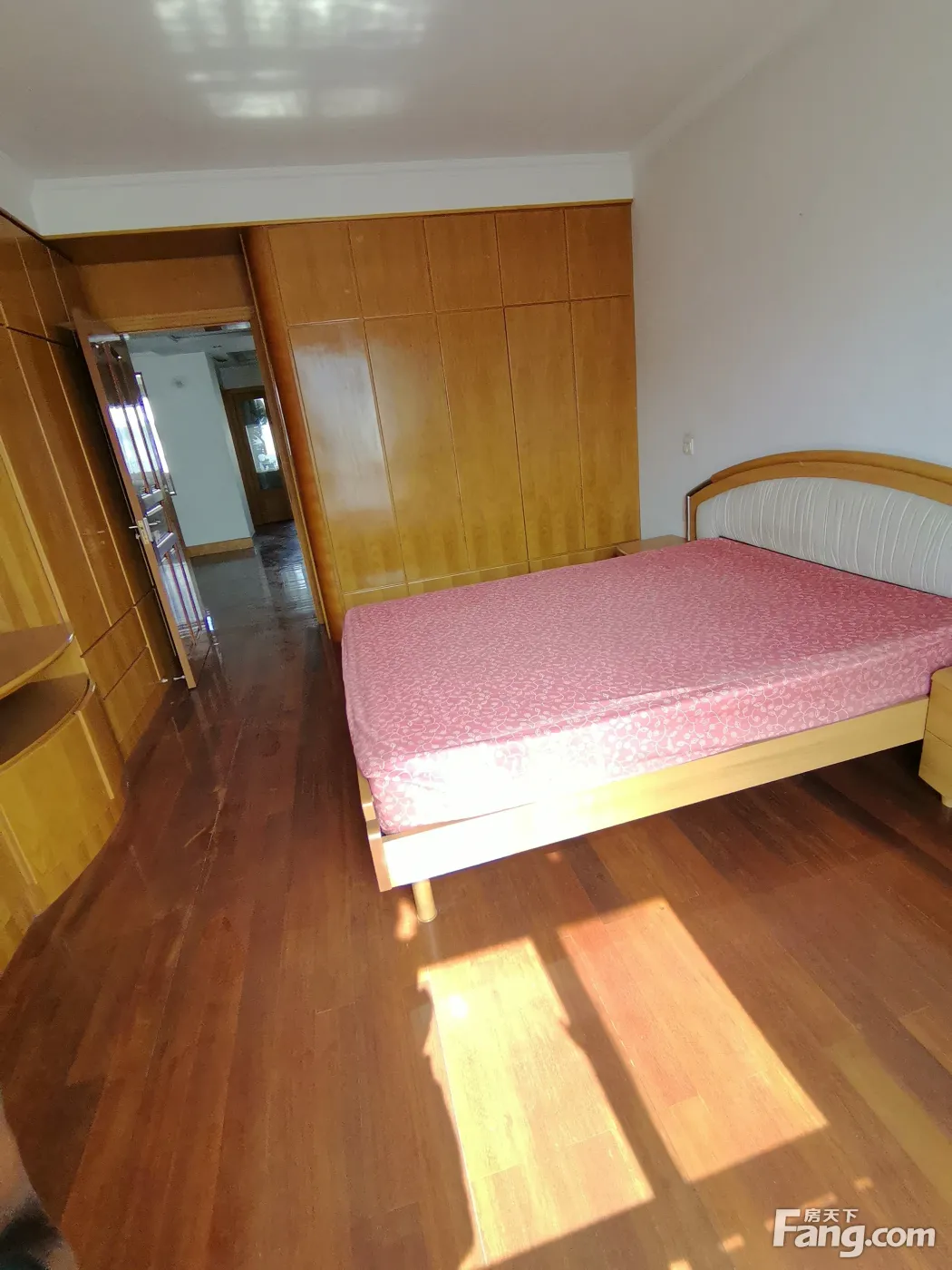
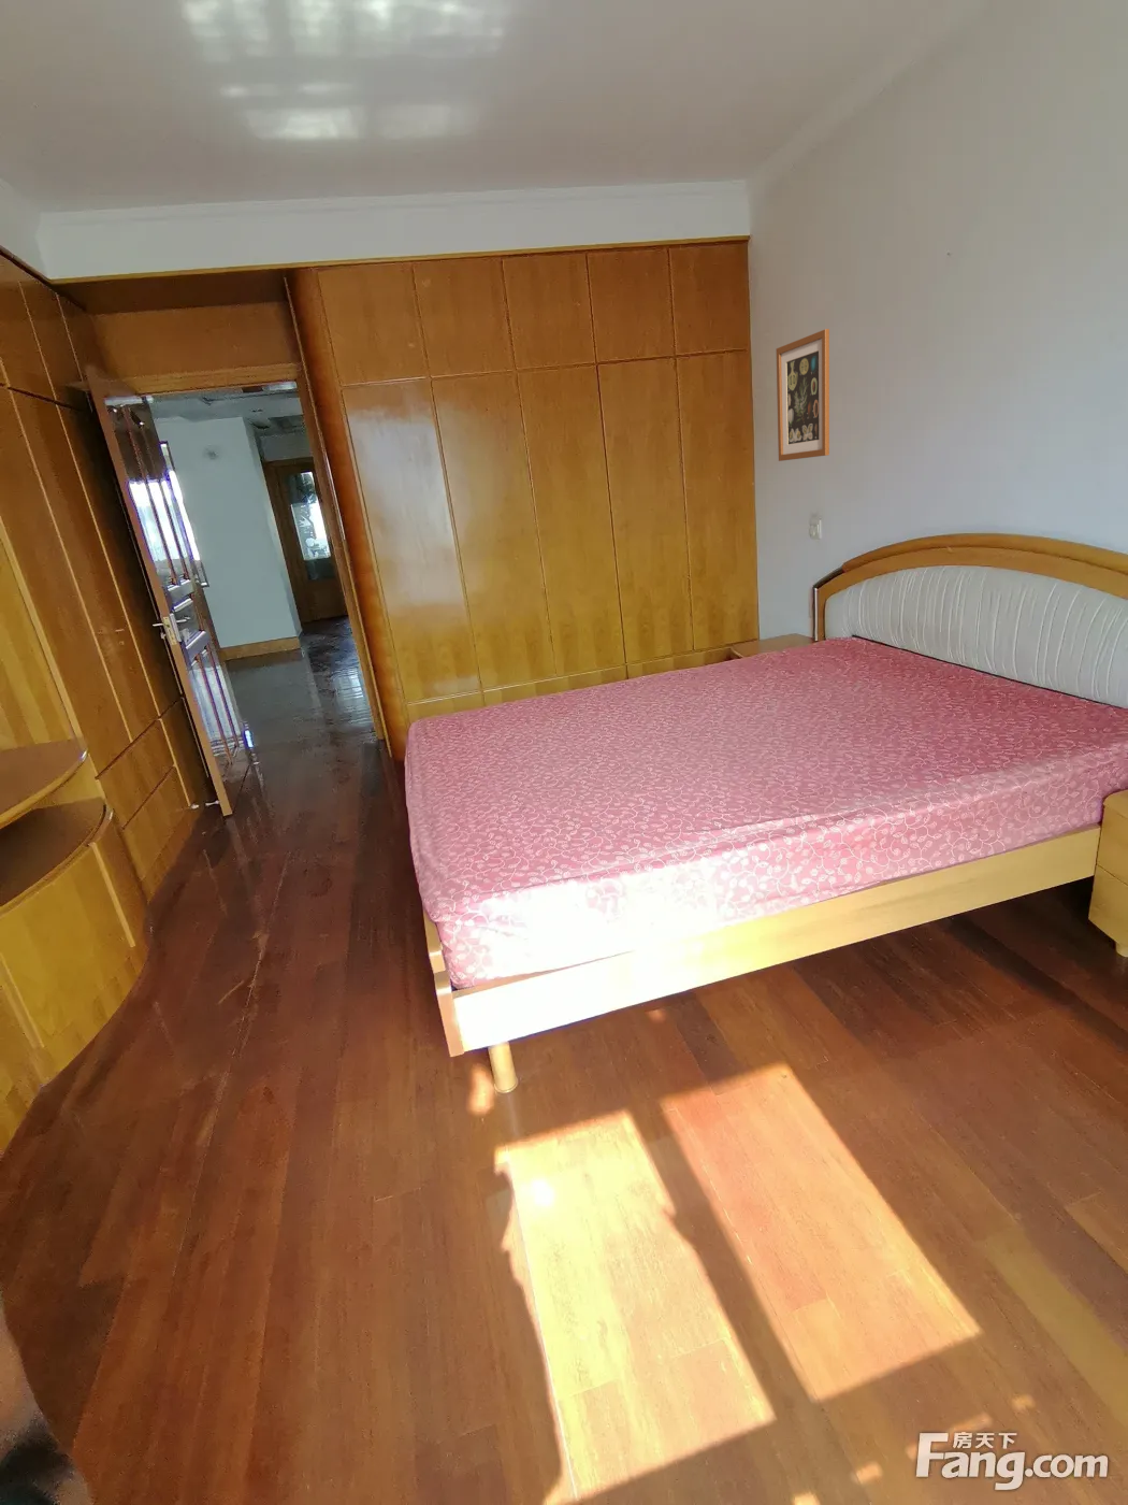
+ wall art (801, 399)
